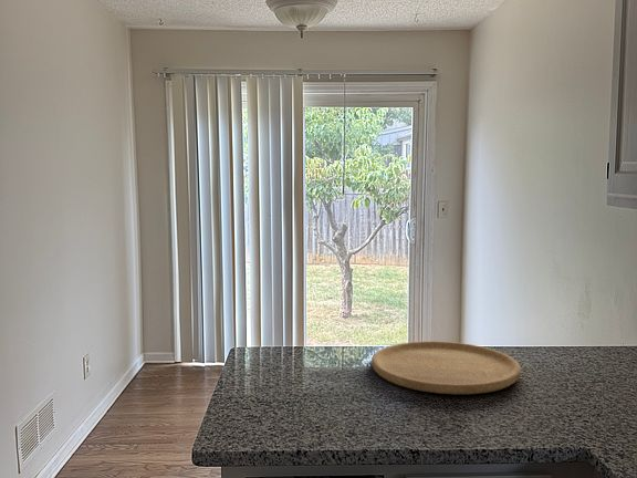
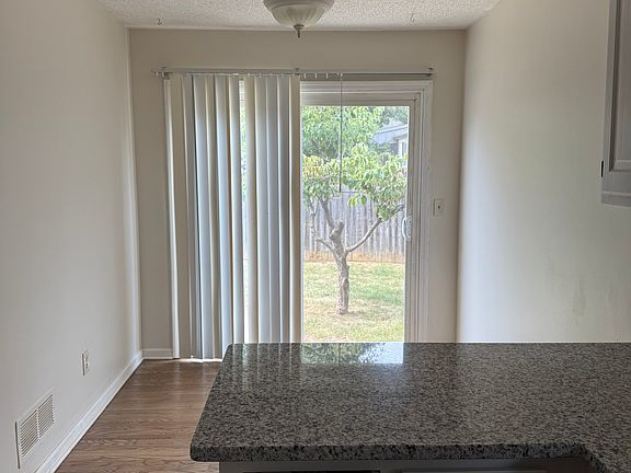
- cutting board (443, 365)
